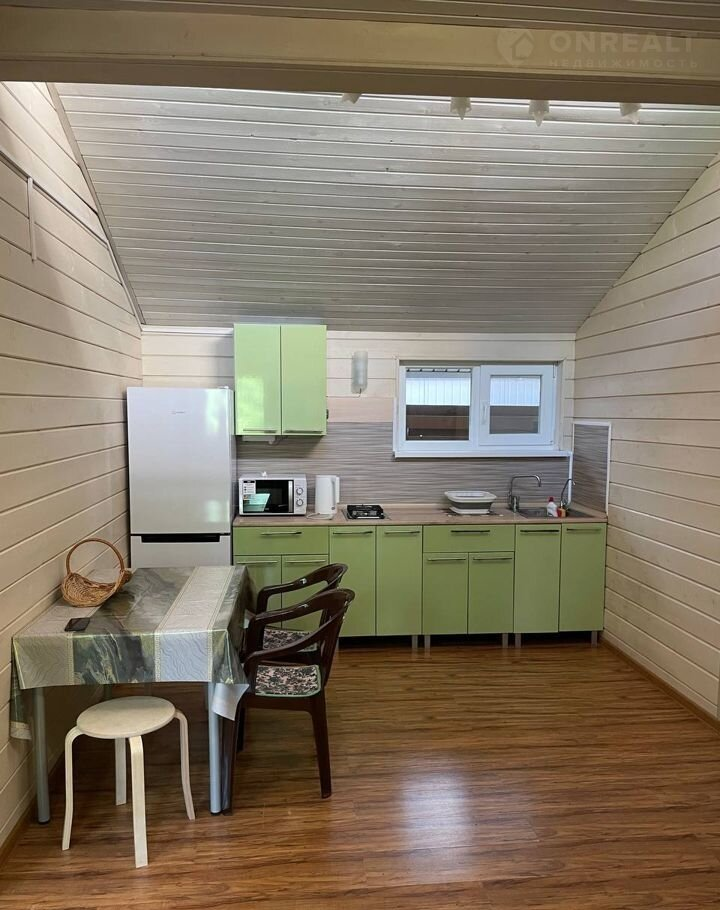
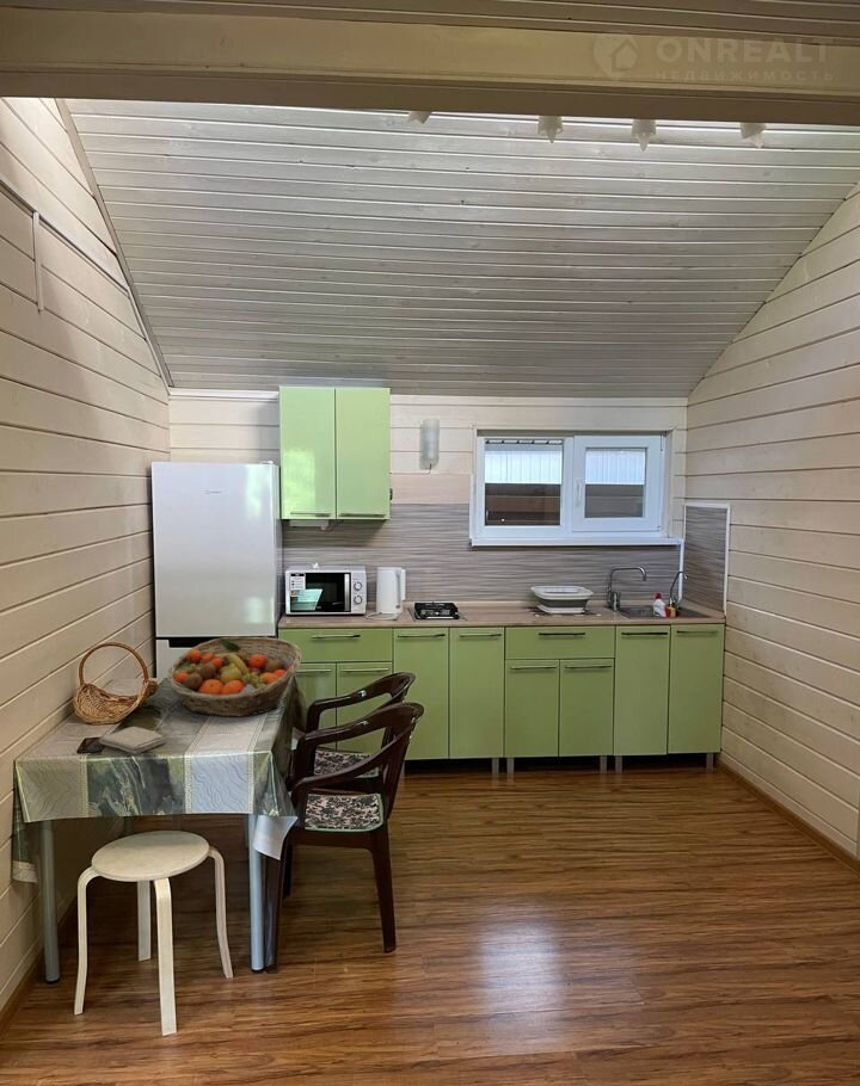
+ washcloth (133, 739)
+ fruit basket (235, 674)
